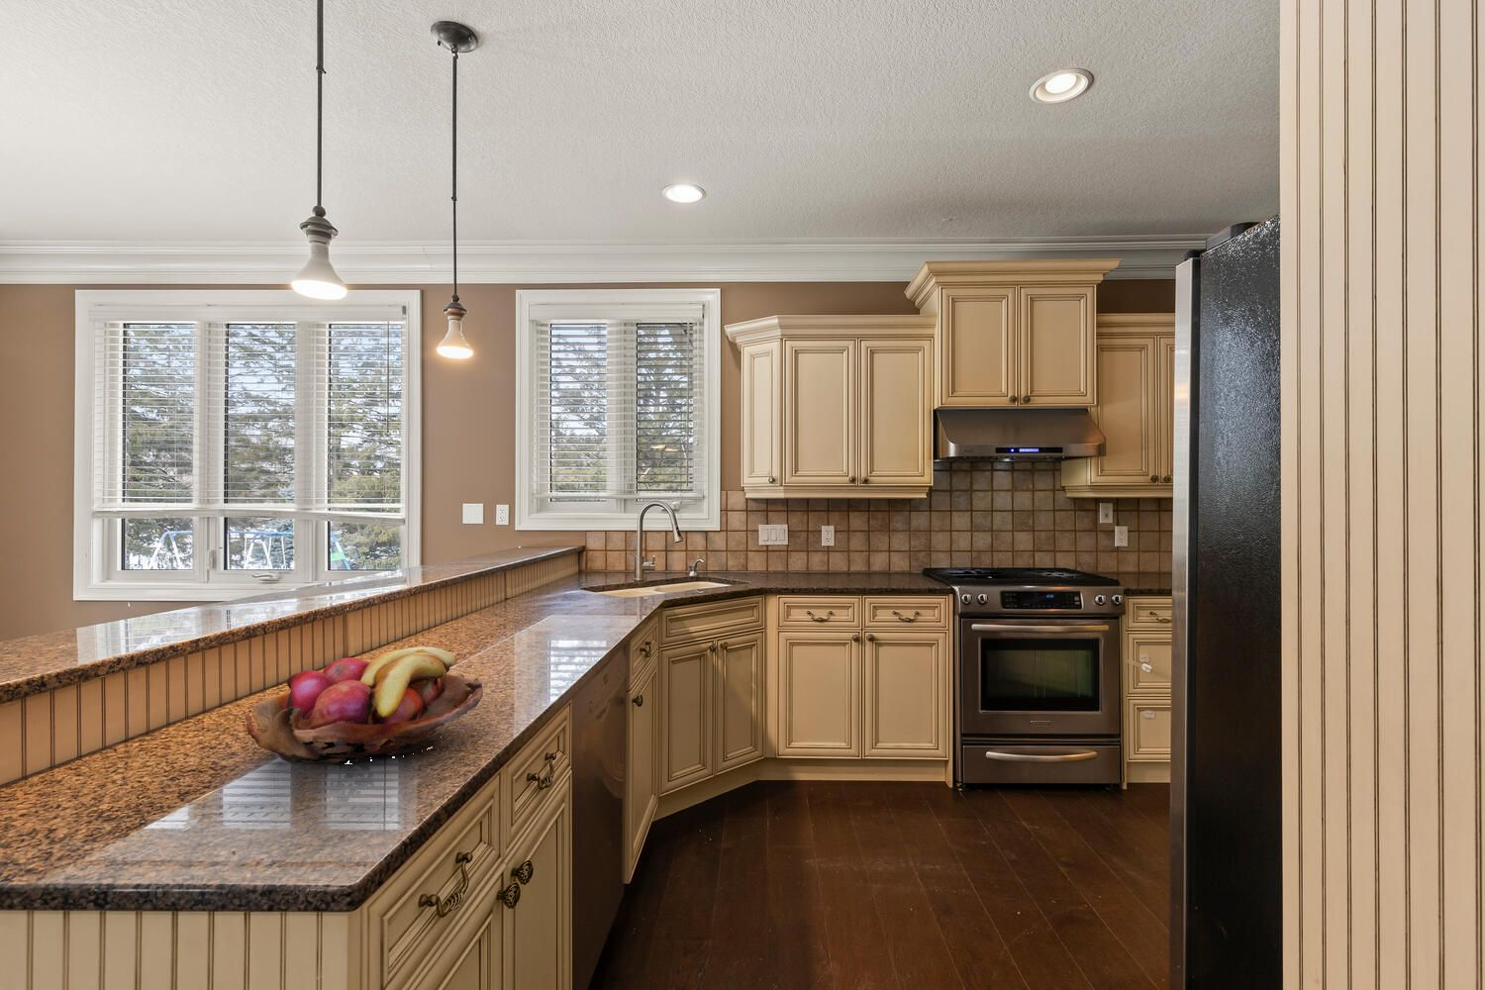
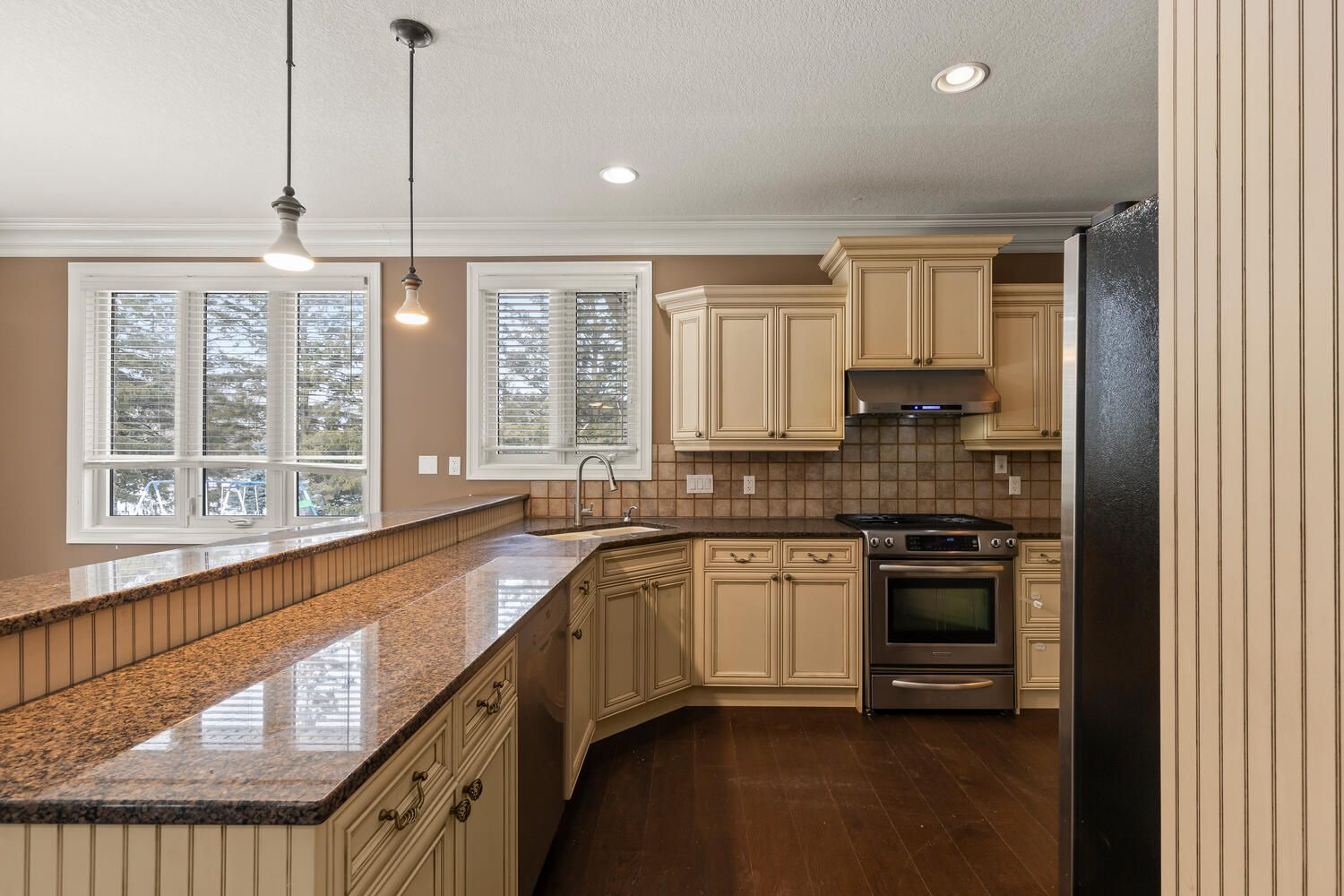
- fruit basket (373, 698)
